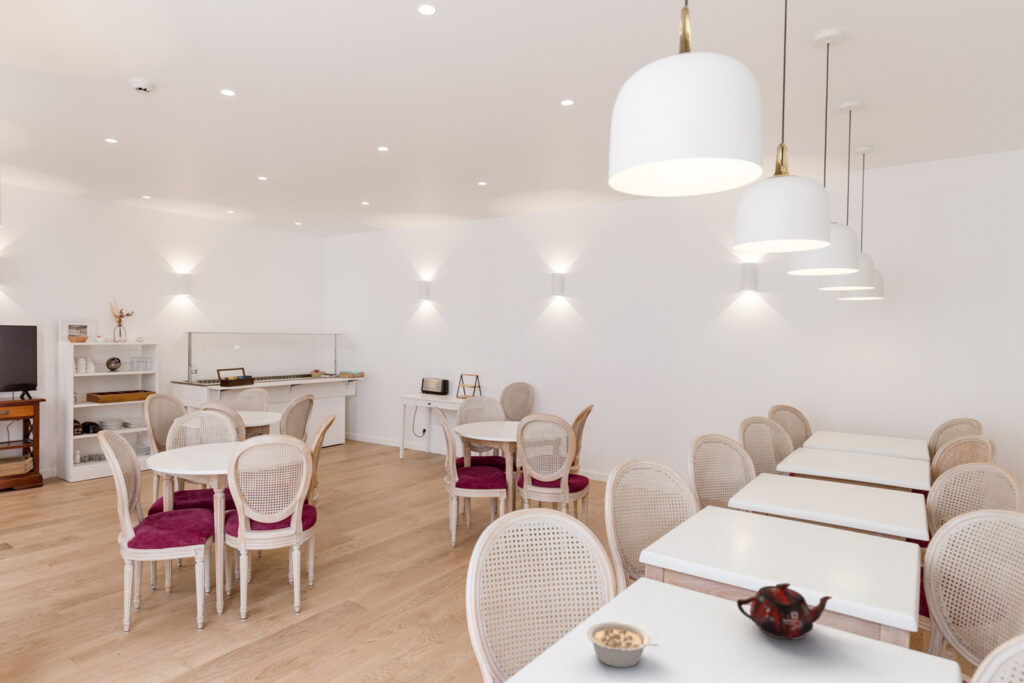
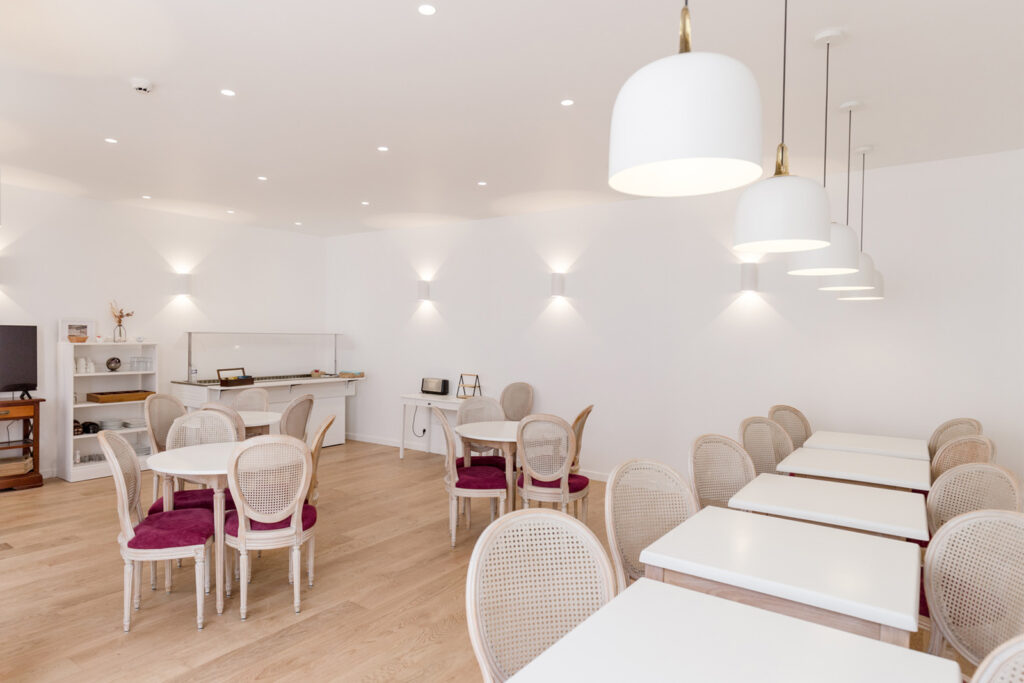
- legume (620, 643)
- teapot (784, 606)
